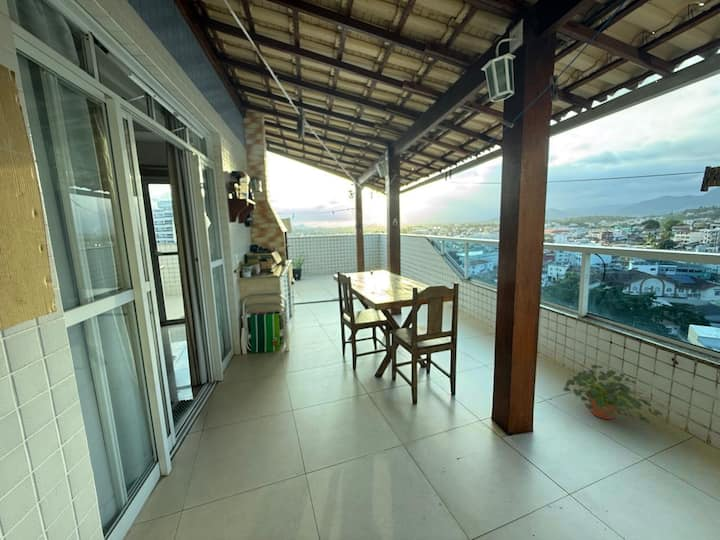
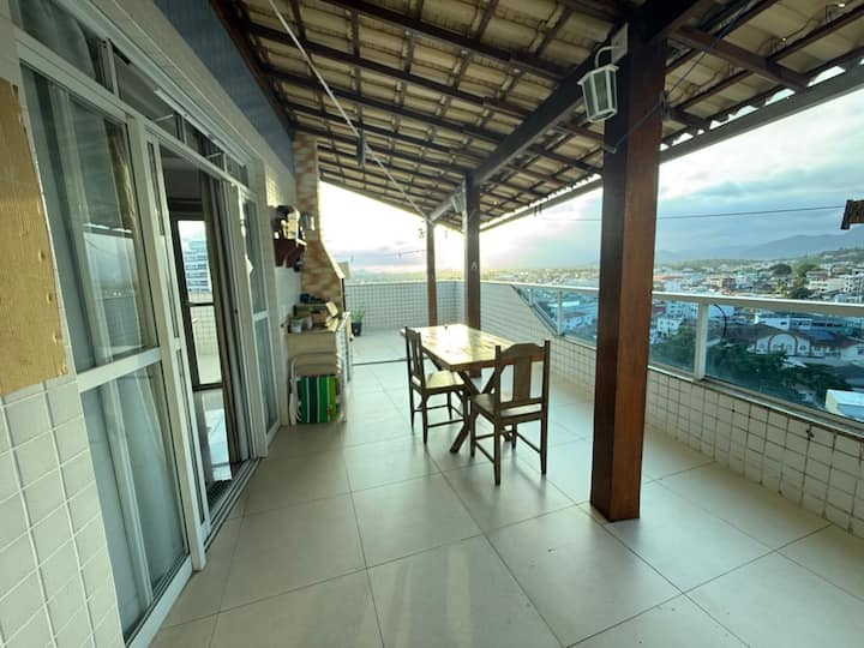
- potted plant (609, 398)
